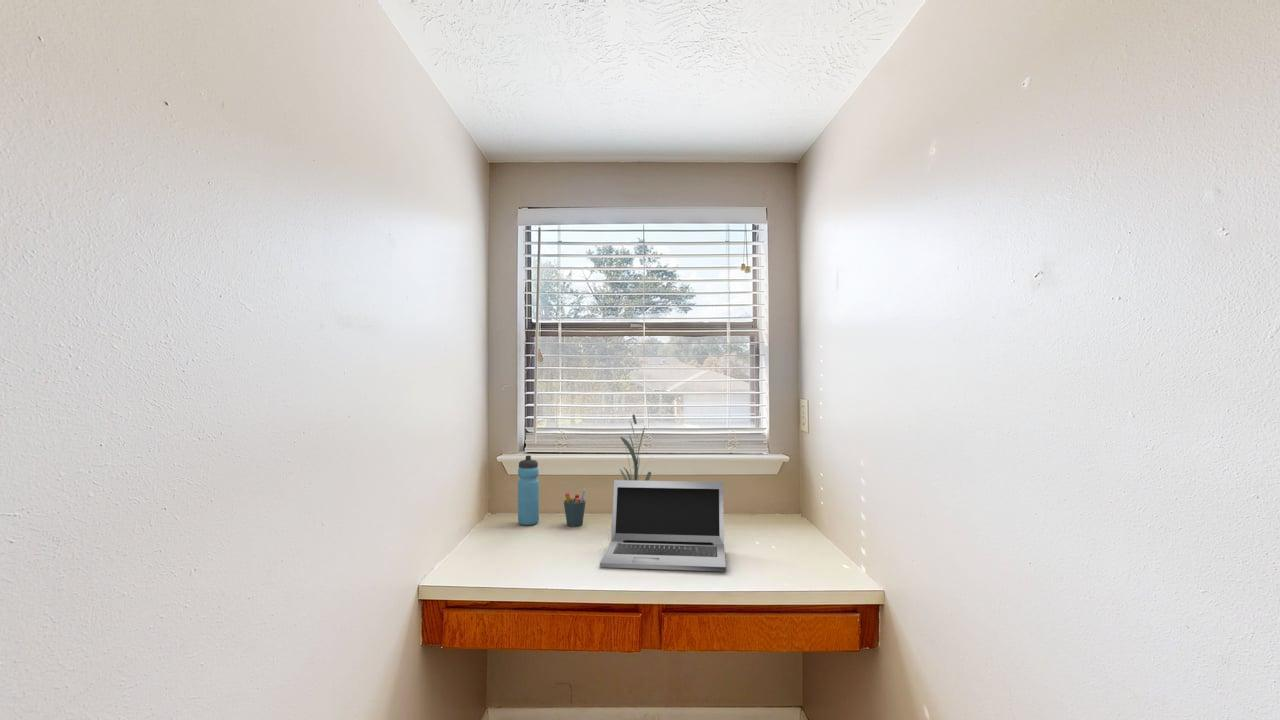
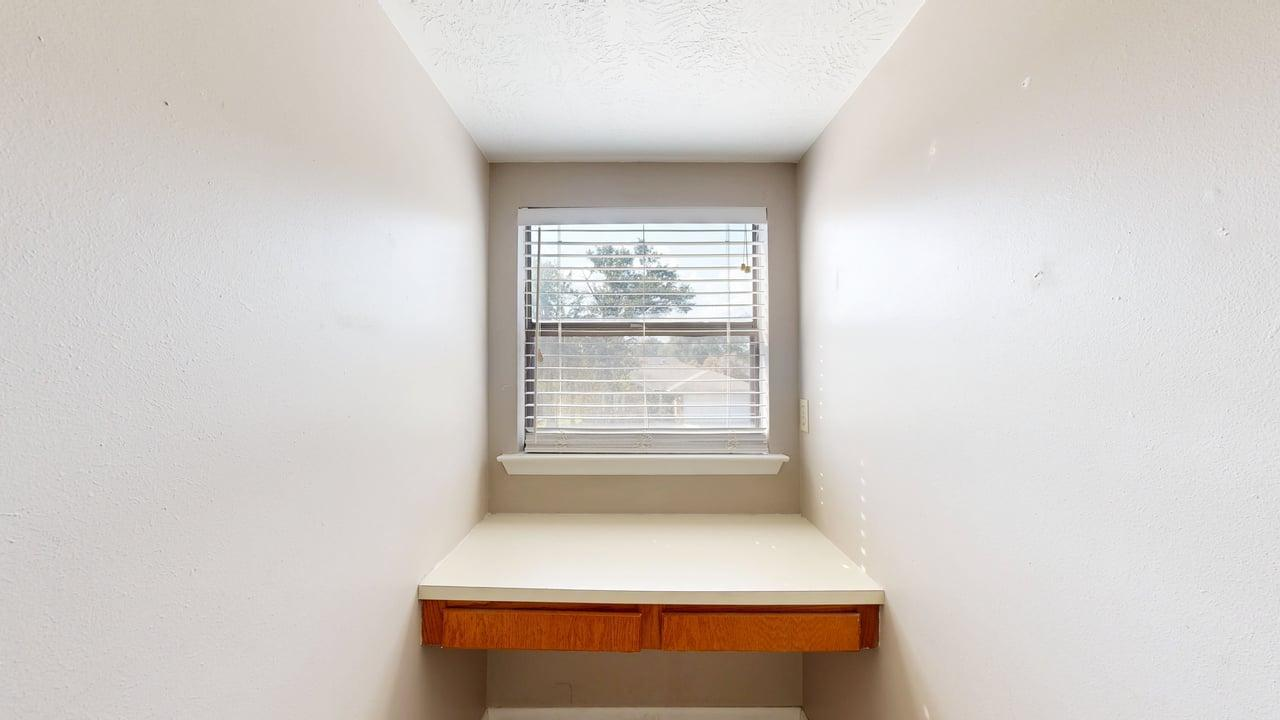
- water bottle (528, 489)
- laptop (665, 522)
- pen holder (574, 506)
- plant (638, 467)
